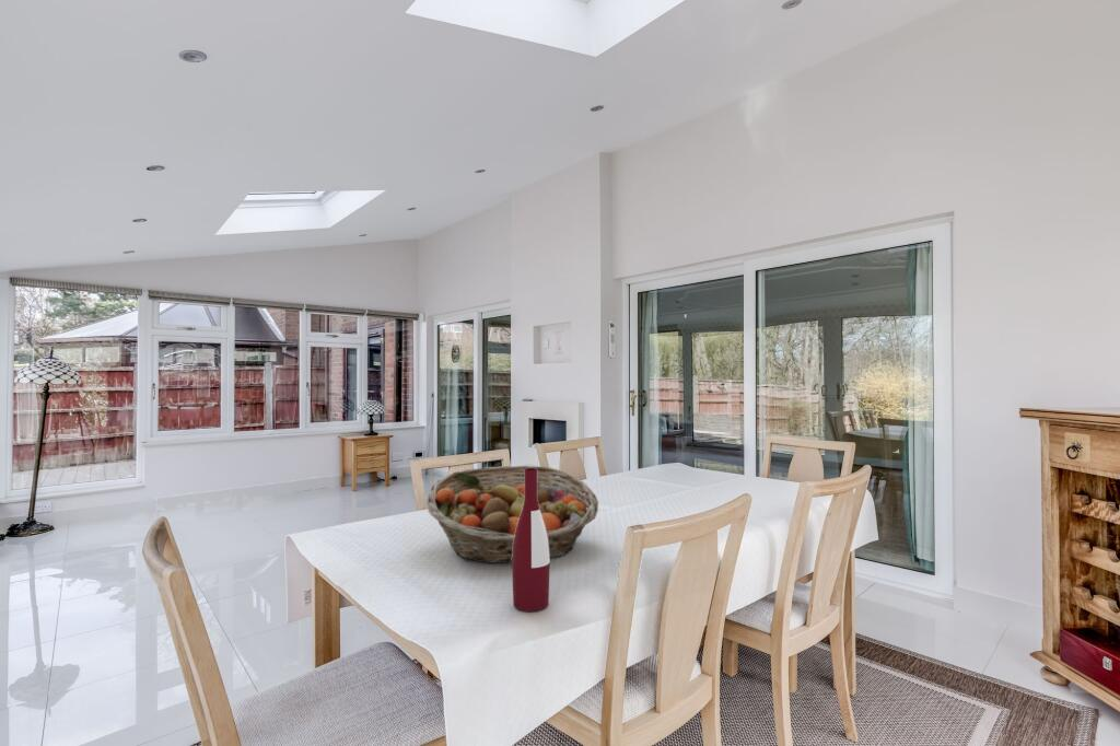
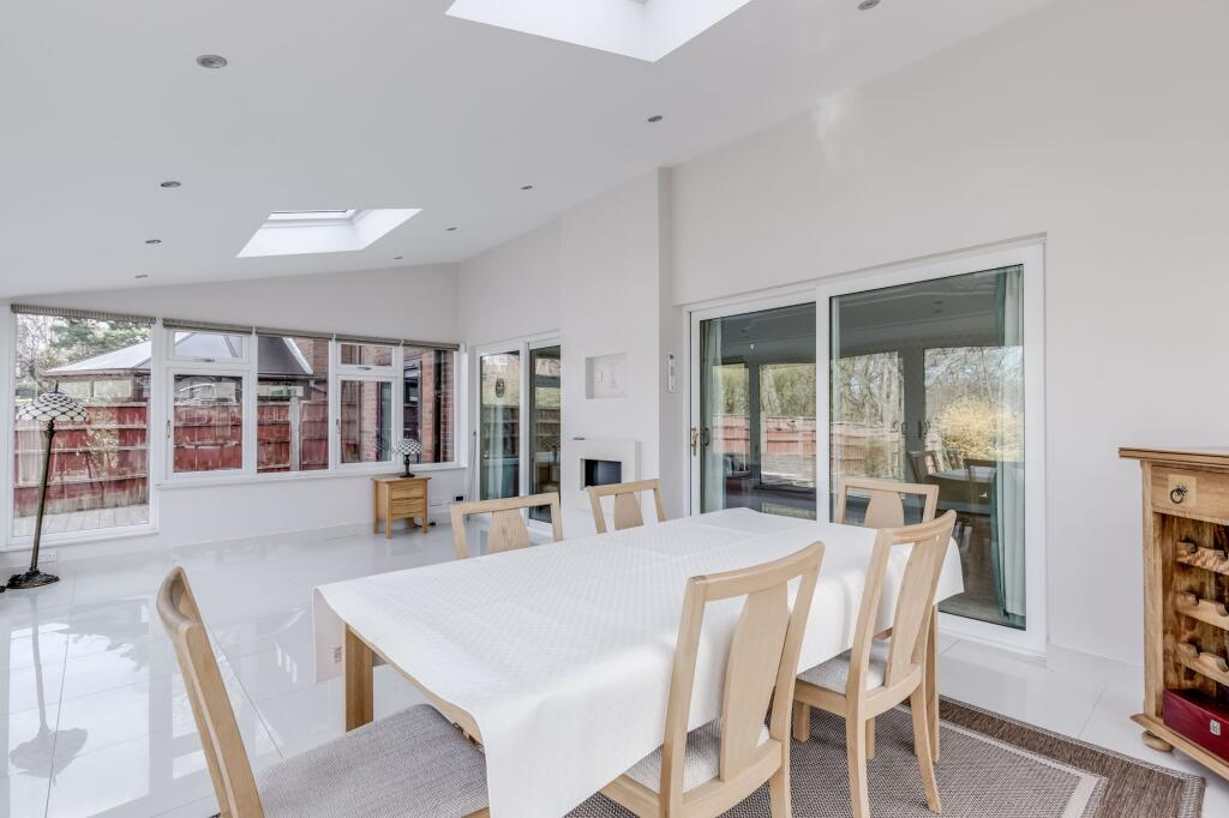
- alcohol (530, 536)
- fruit basket (513, 510)
